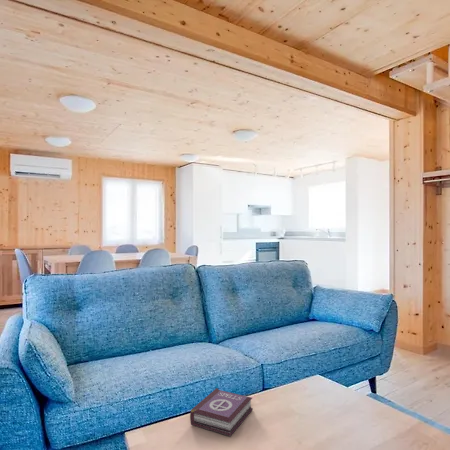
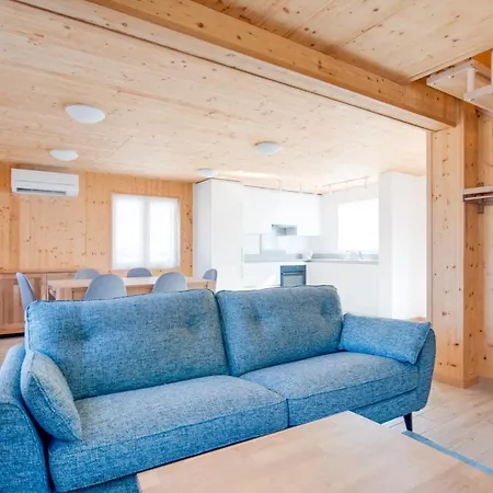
- book (222, 409)
